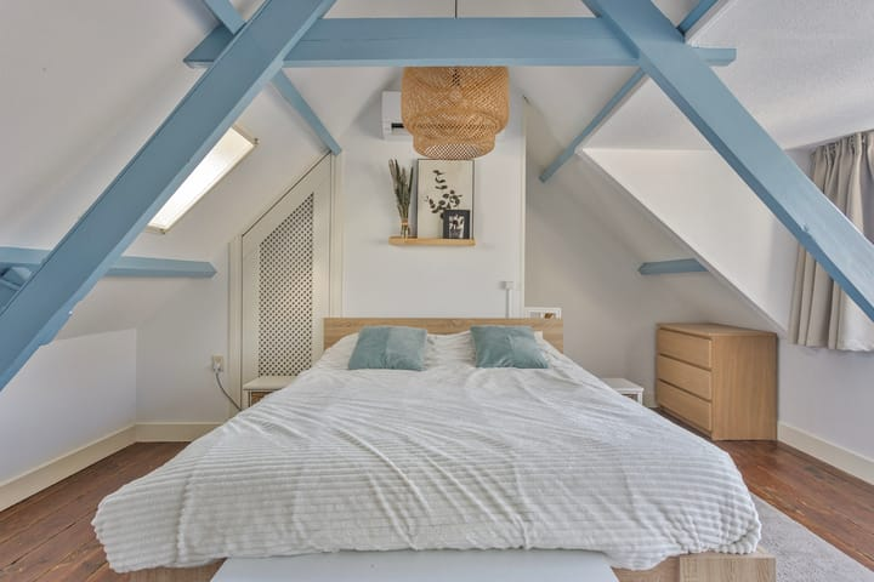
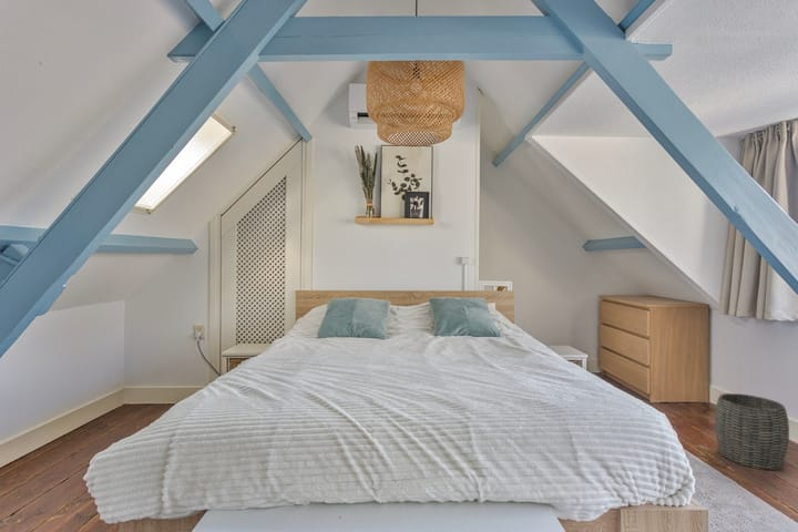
+ woven basket (749, 429)
